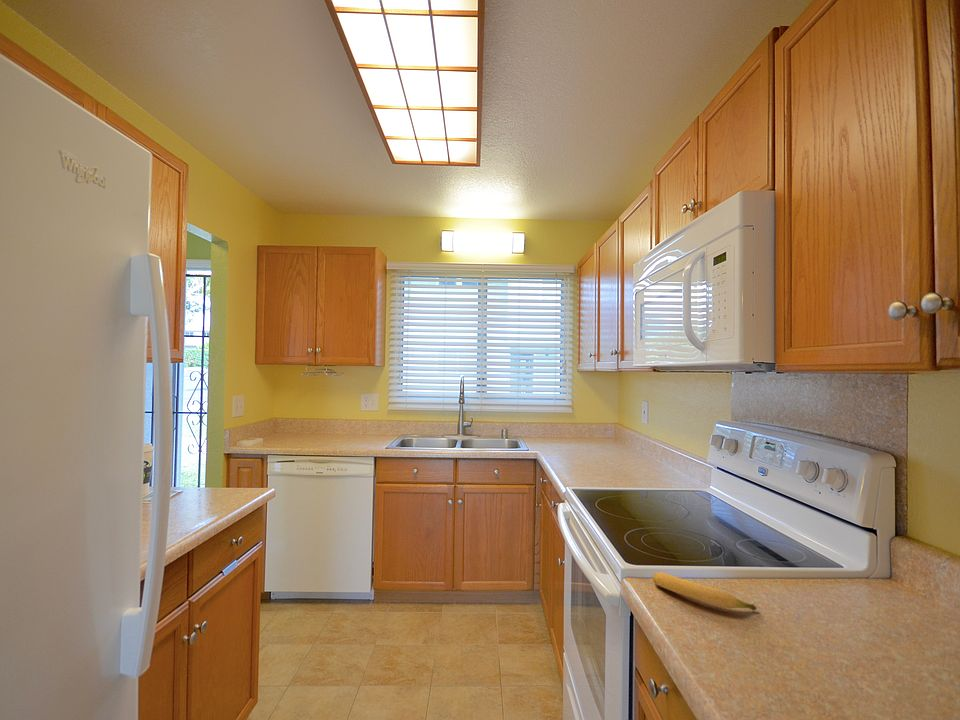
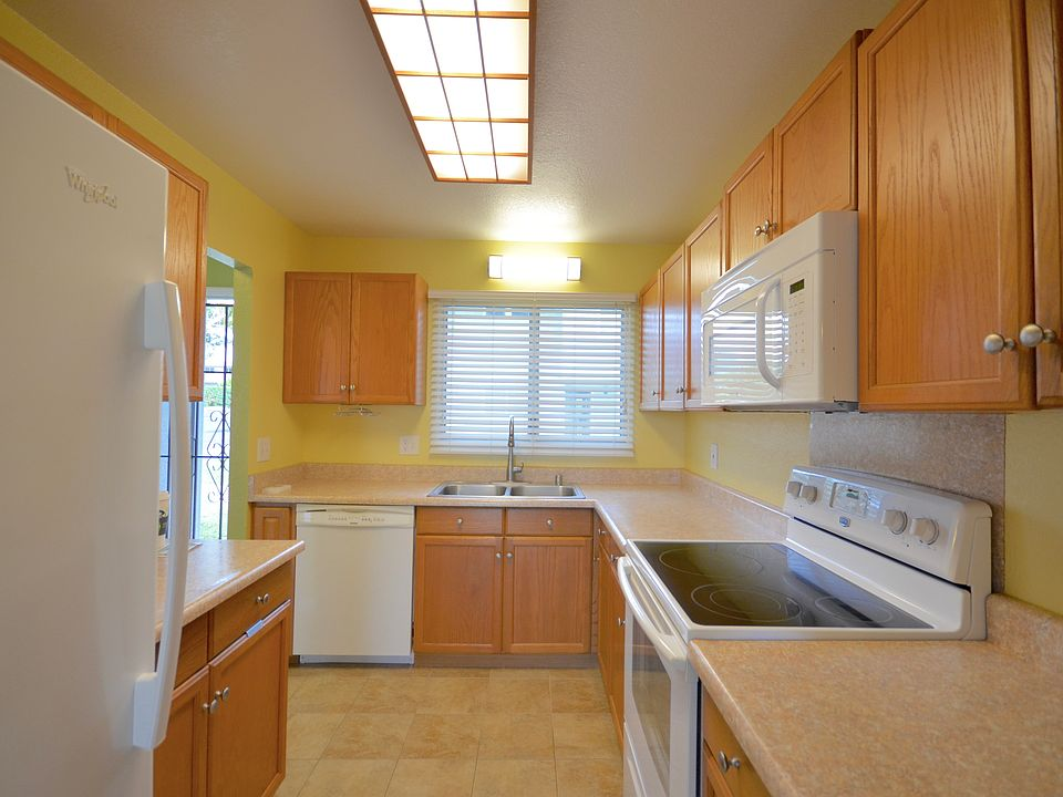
- banana (697, 588)
